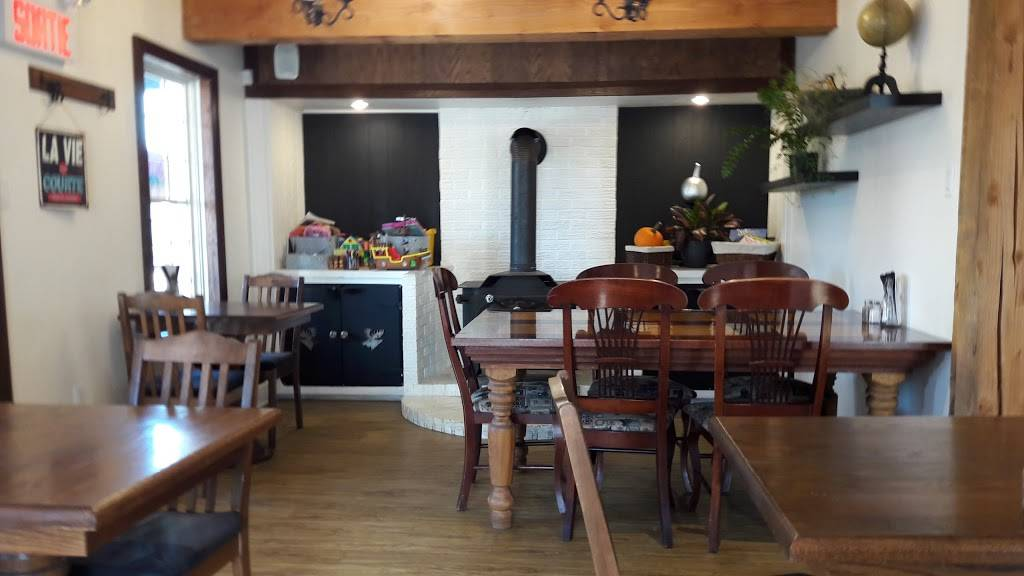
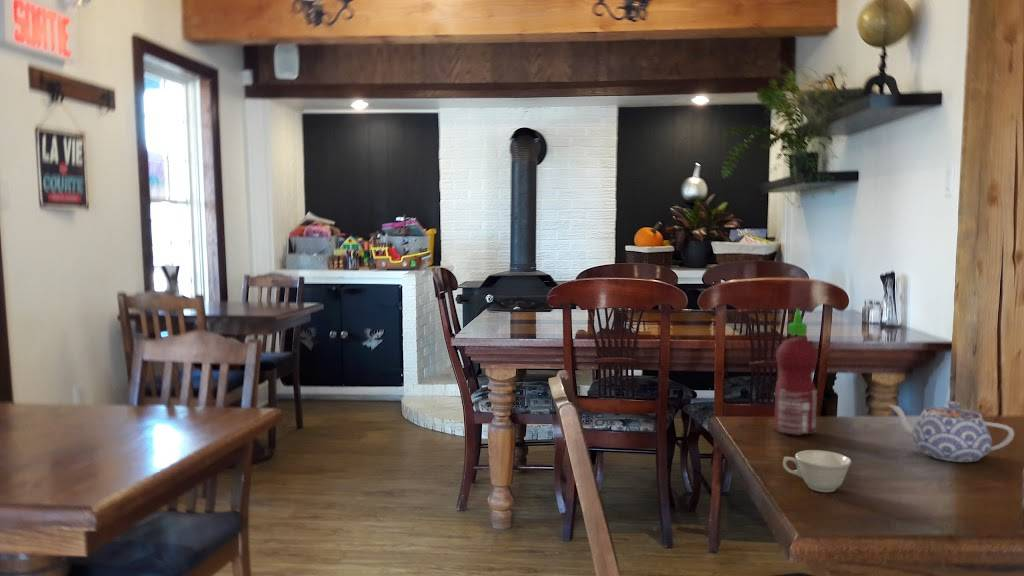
+ teacup (815, 471)
+ teapot (947, 428)
+ hot sauce (796, 370)
